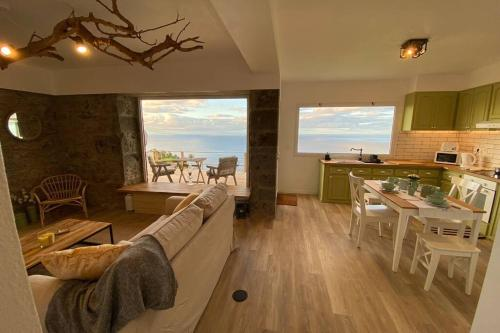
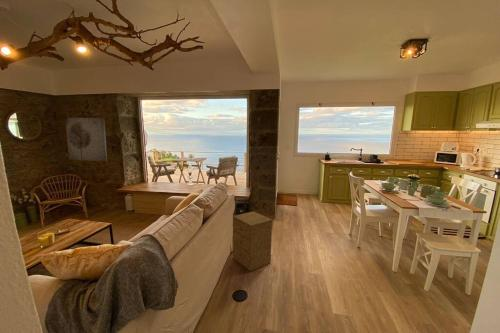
+ nightstand (250, 239)
+ wall art (86, 139)
